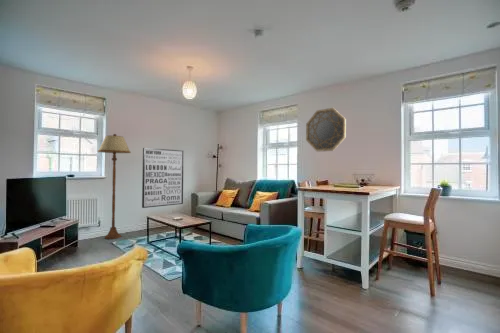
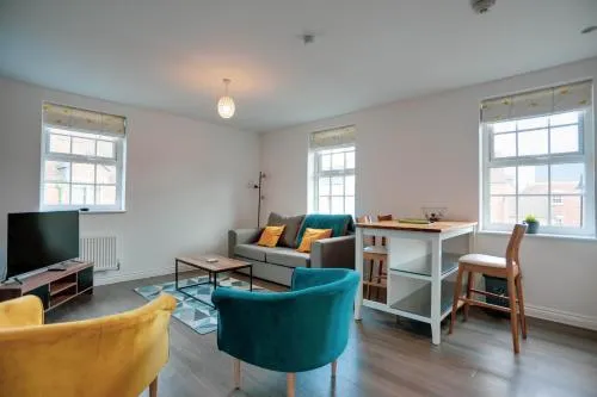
- home mirror (324, 130)
- wall art (164, 177)
- floor lamp (114, 185)
